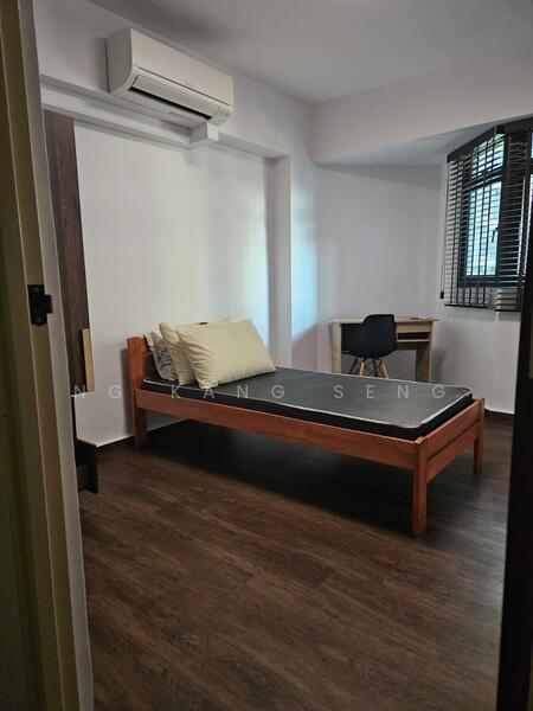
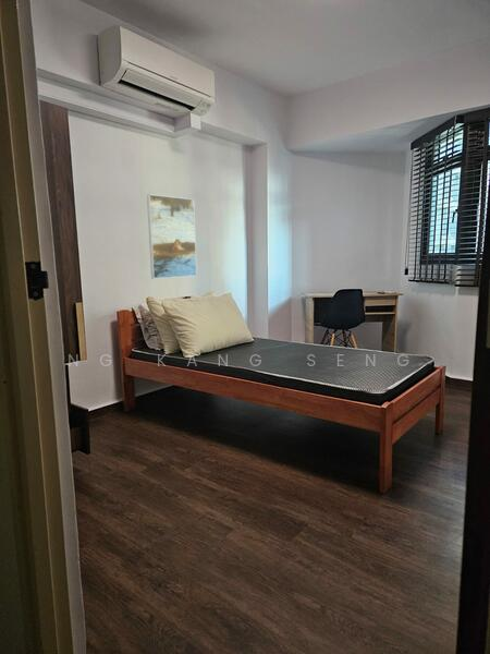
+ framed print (173, 238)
